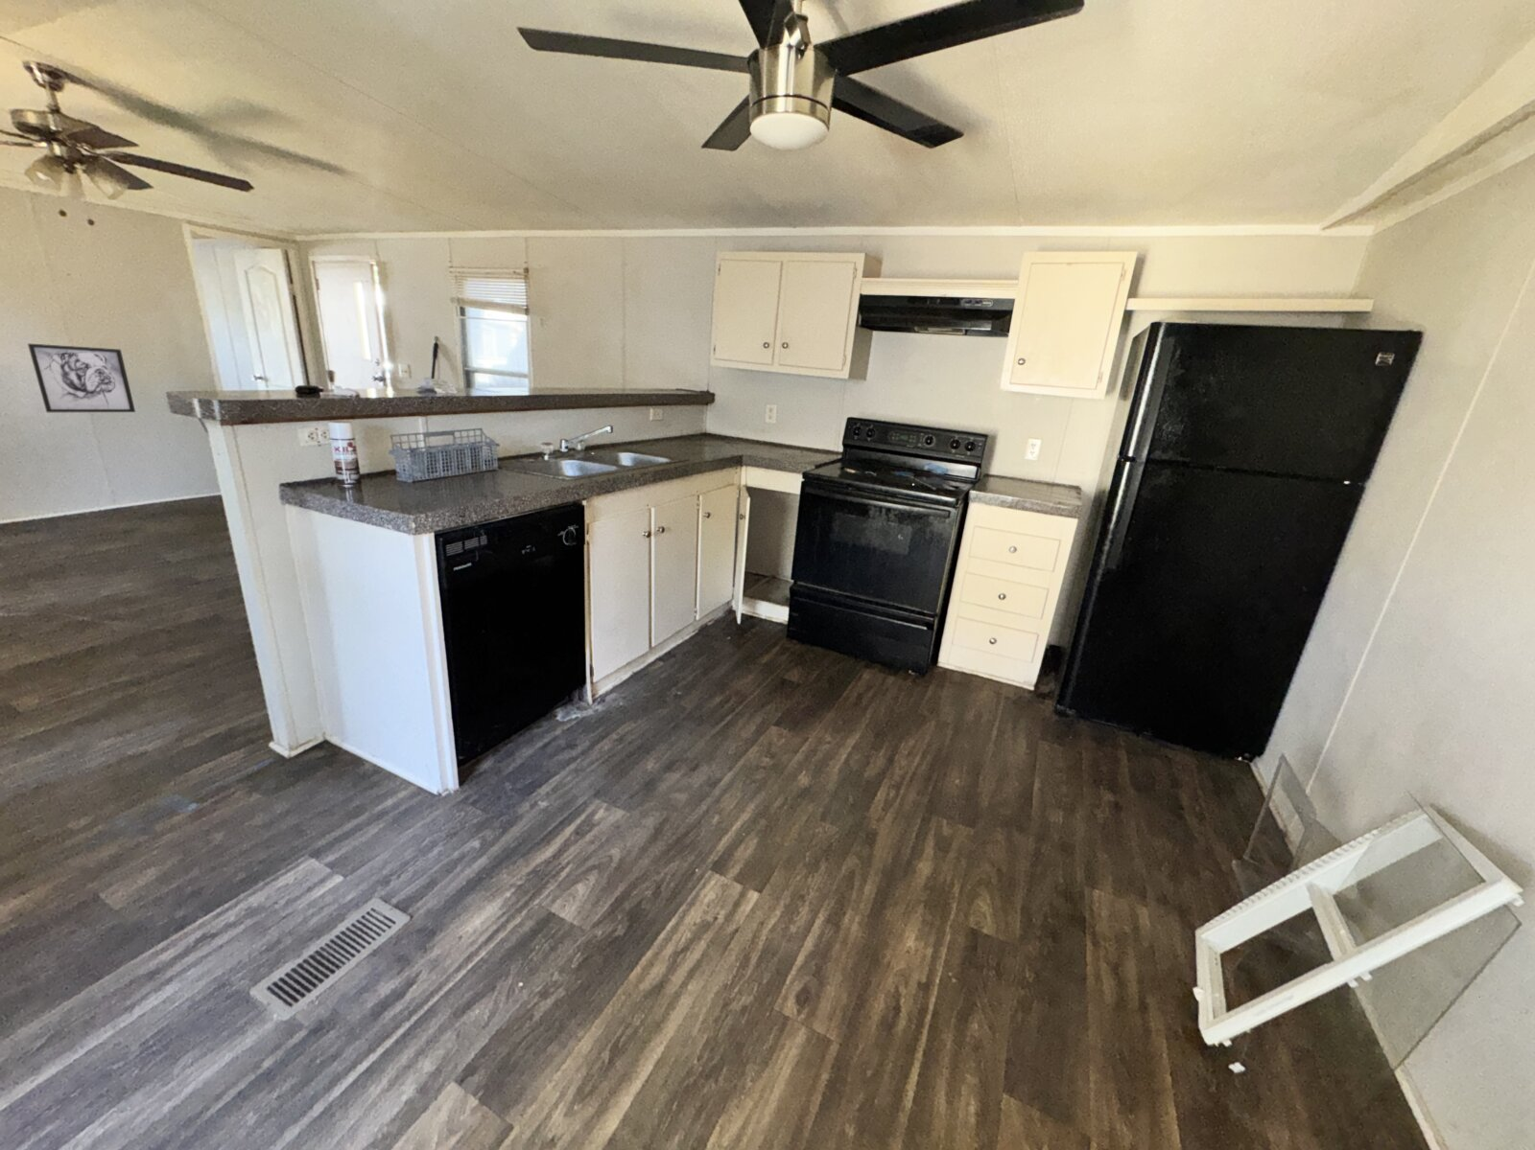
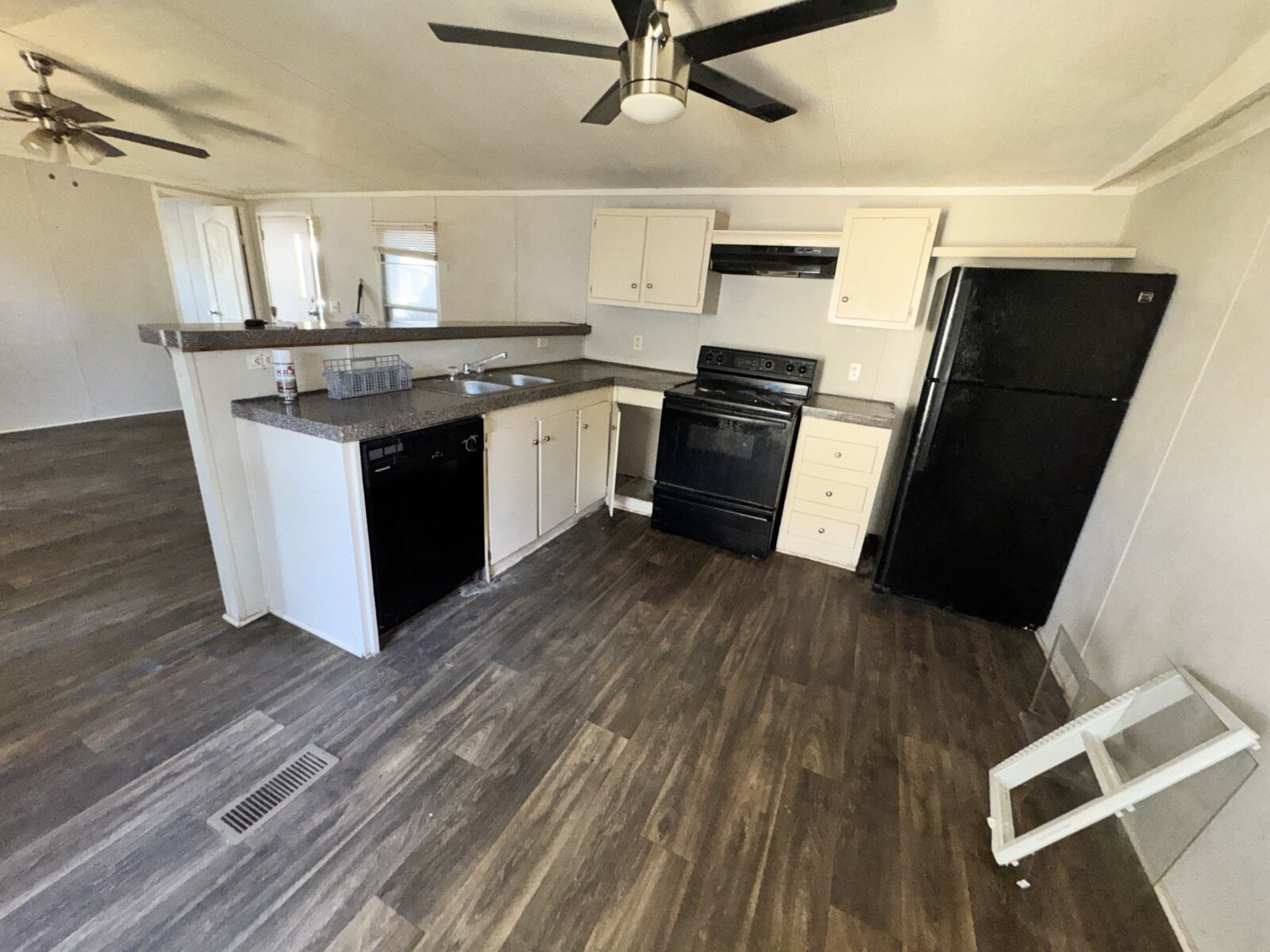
- wall art (85, 379)
